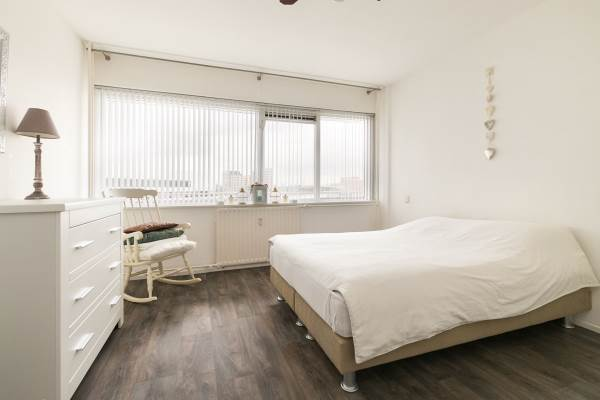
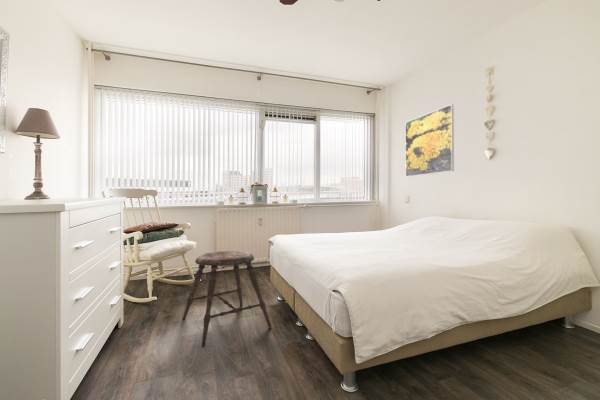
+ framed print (427, 144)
+ stool (226, 291)
